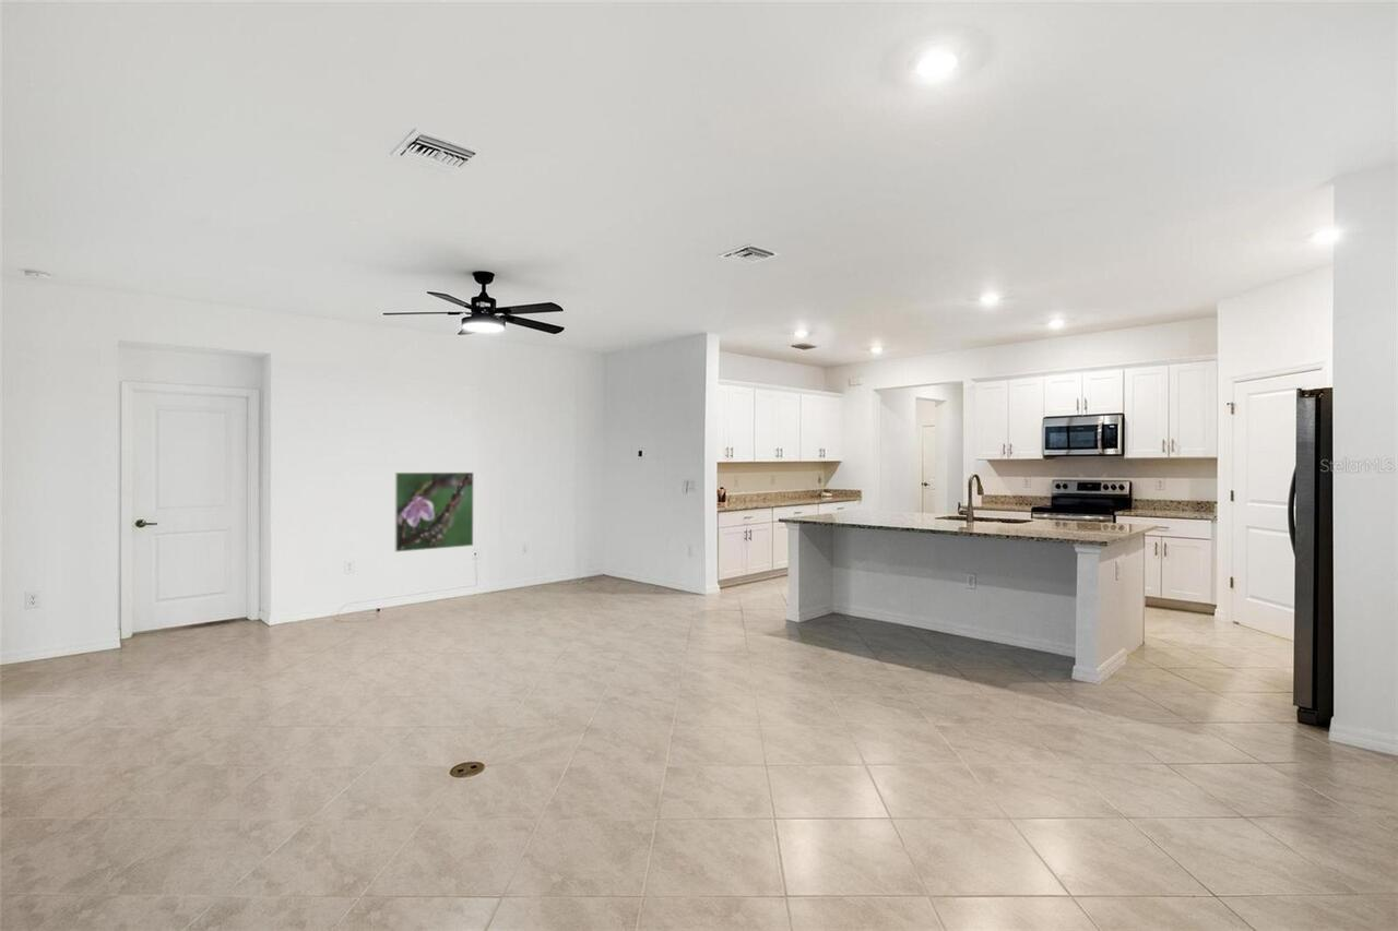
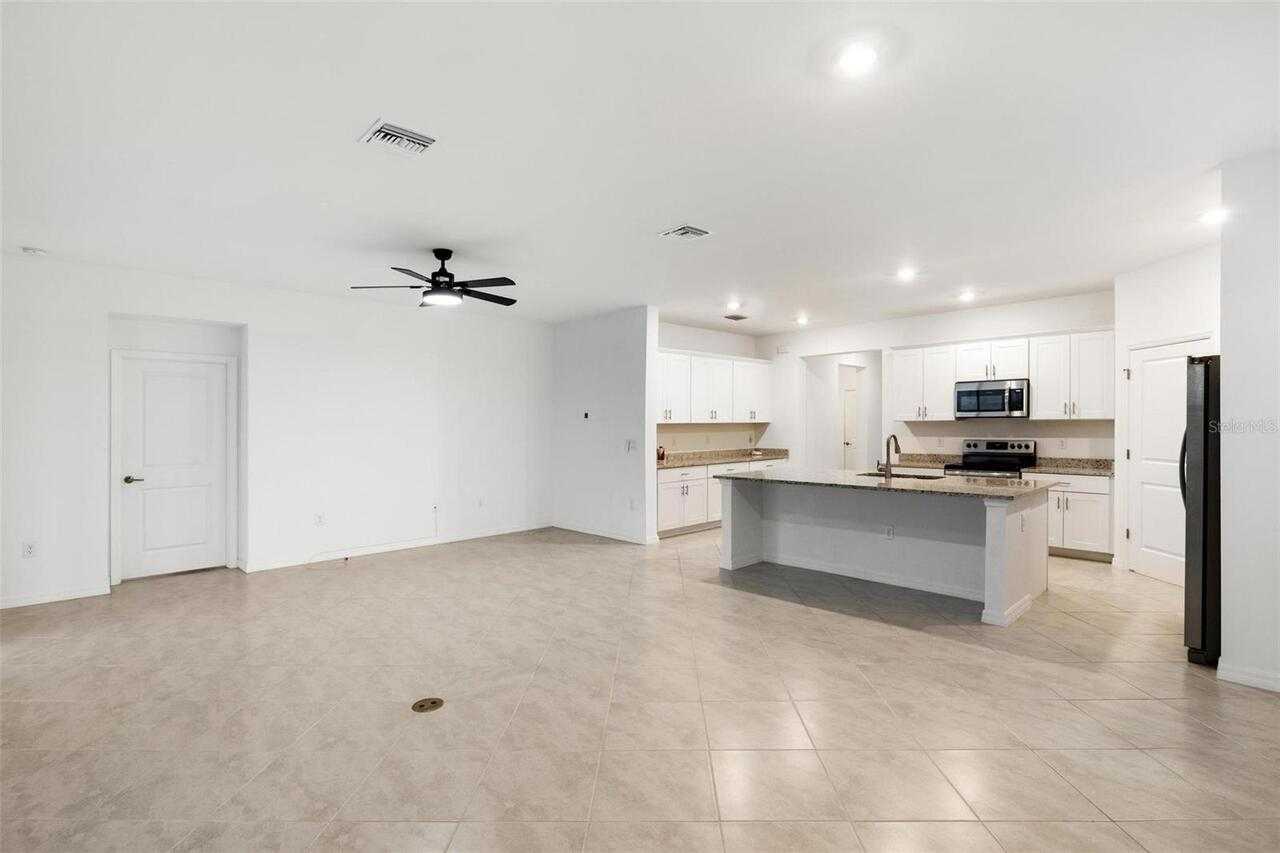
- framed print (435, 510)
